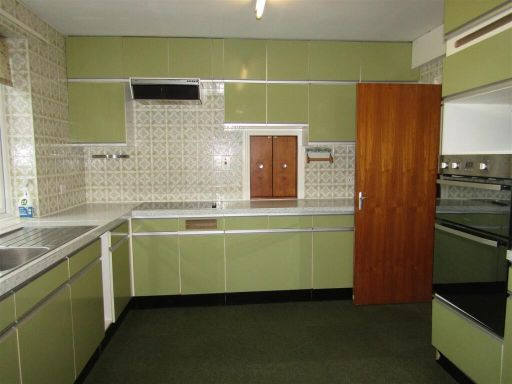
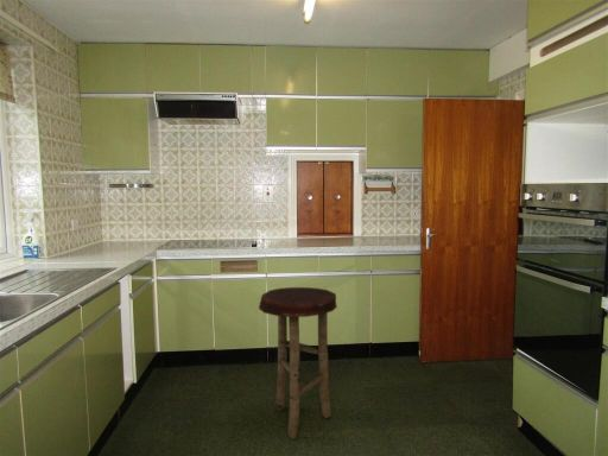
+ stool (298, 359)
